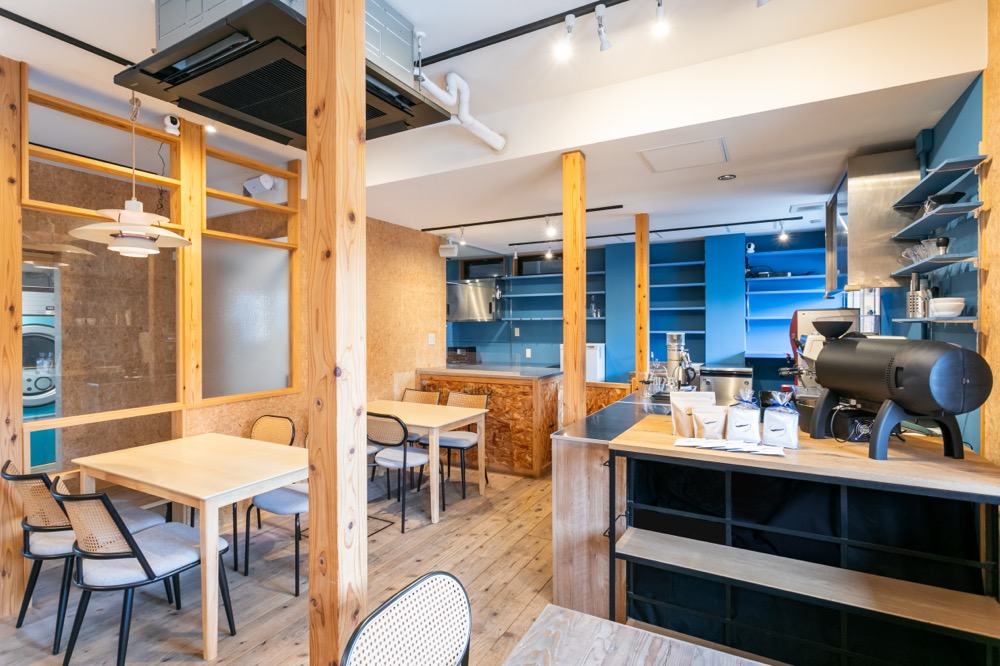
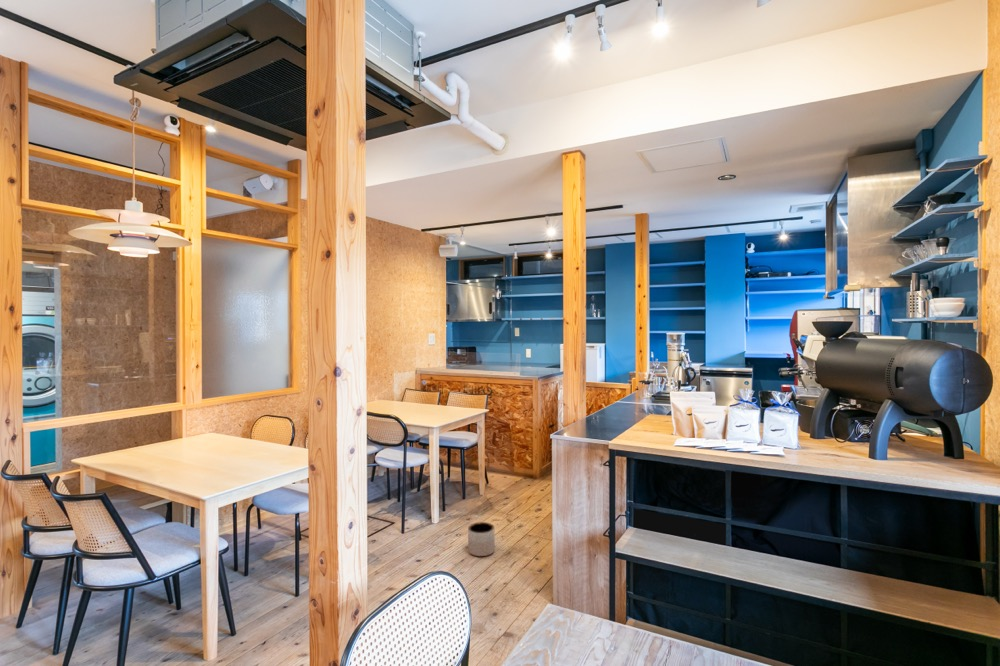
+ planter (481, 539)
